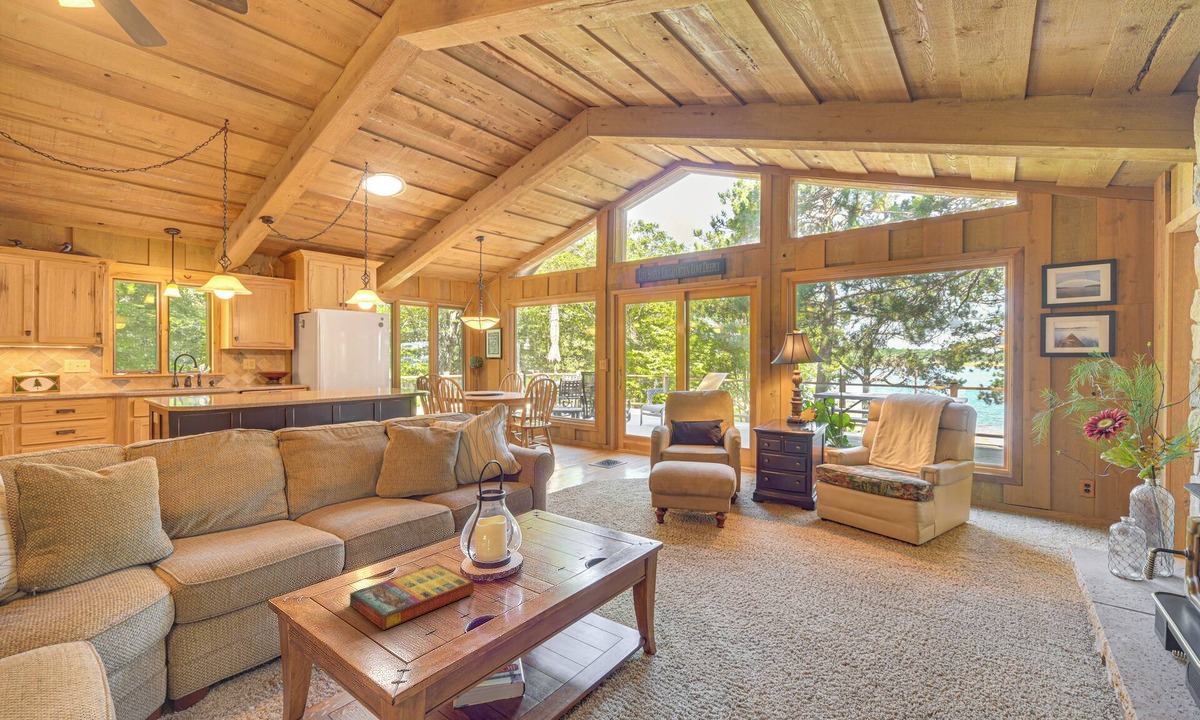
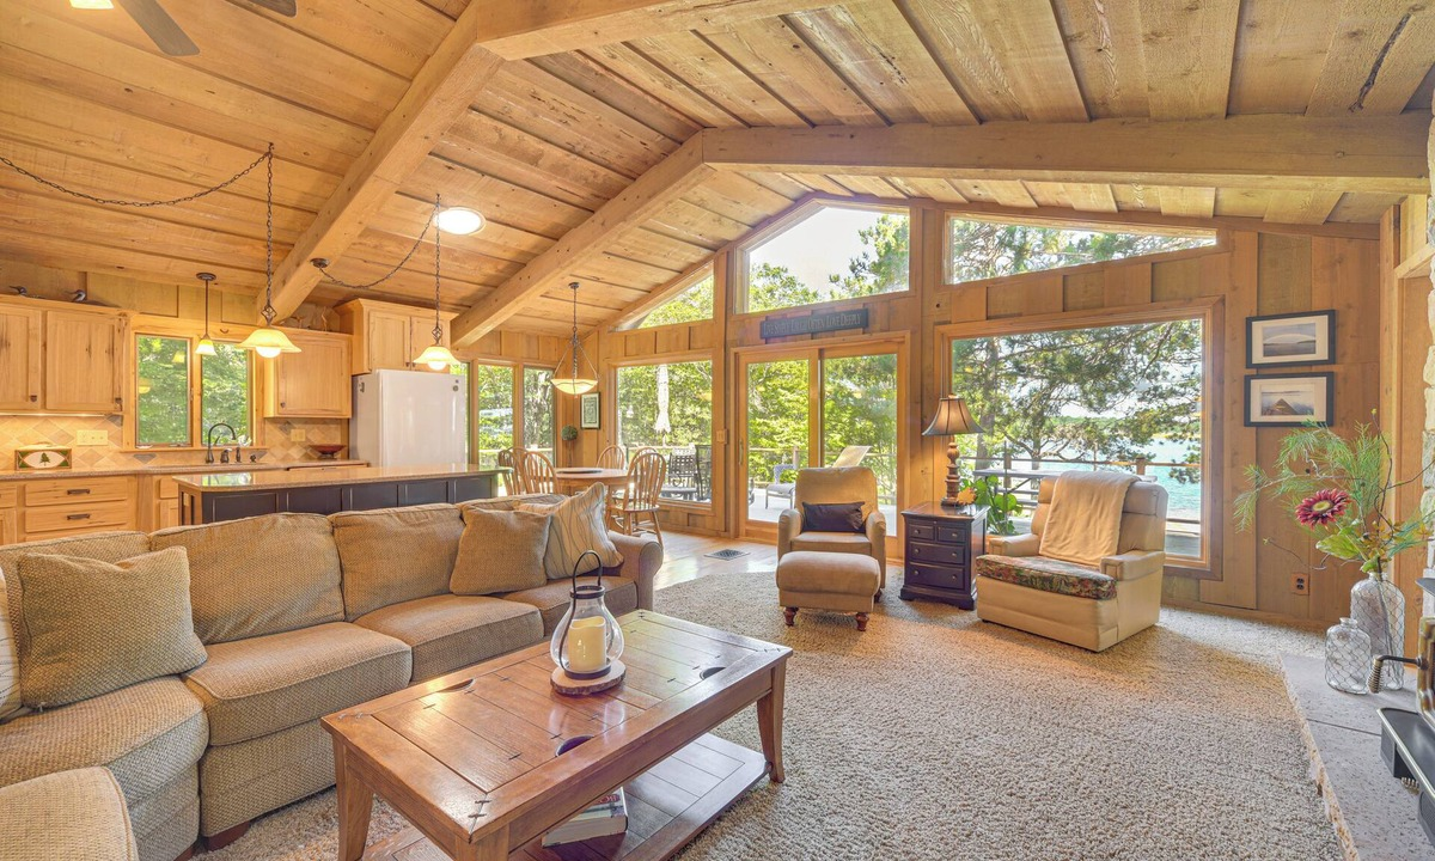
- game compilation box (413, 593)
